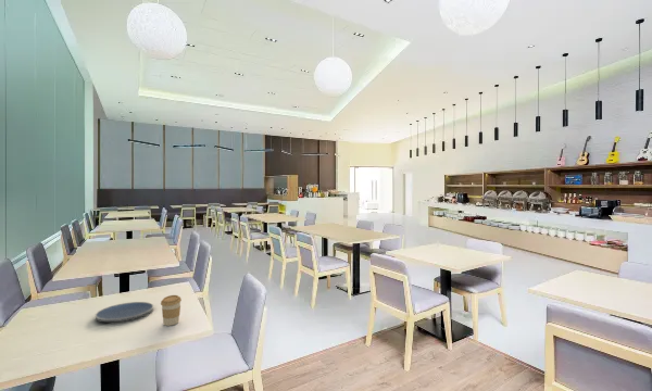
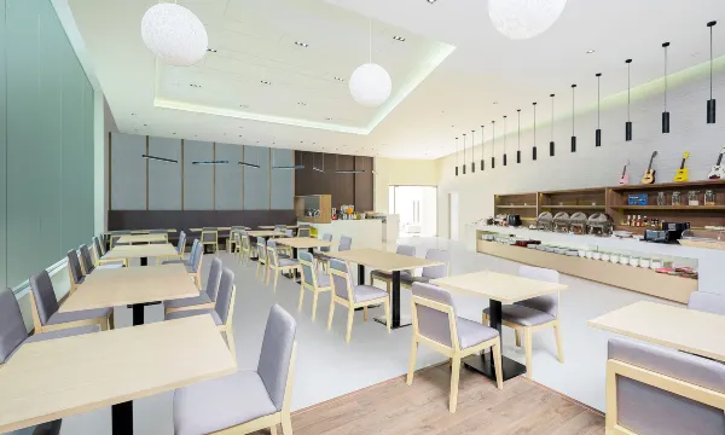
- coffee cup (171, 310)
- plate (125, 312)
